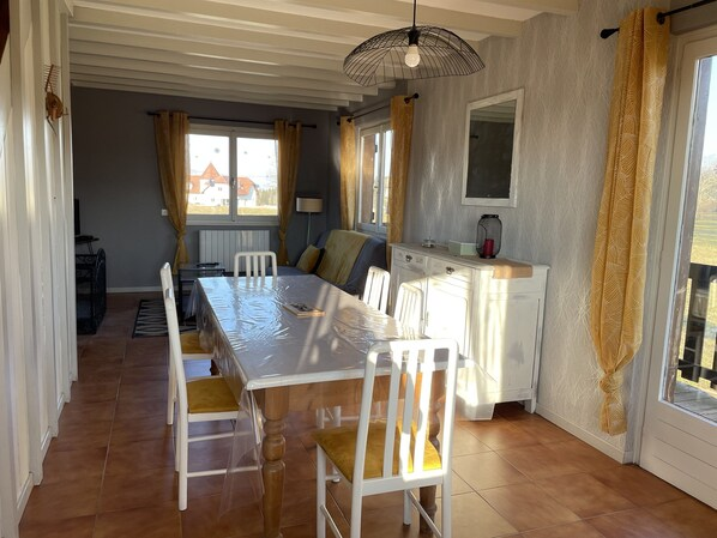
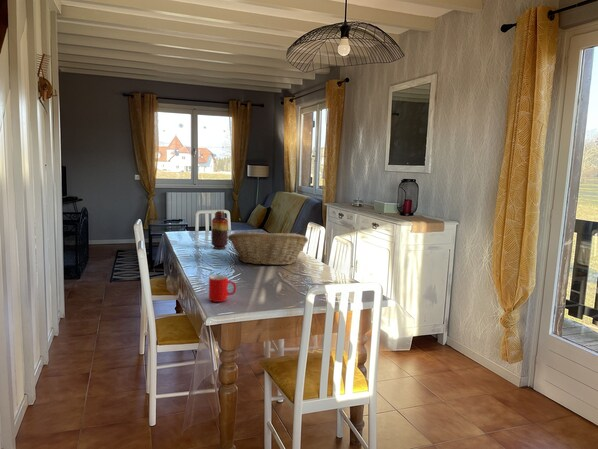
+ cup (222, 288)
+ vase (219, 229)
+ fruit basket (267, 245)
